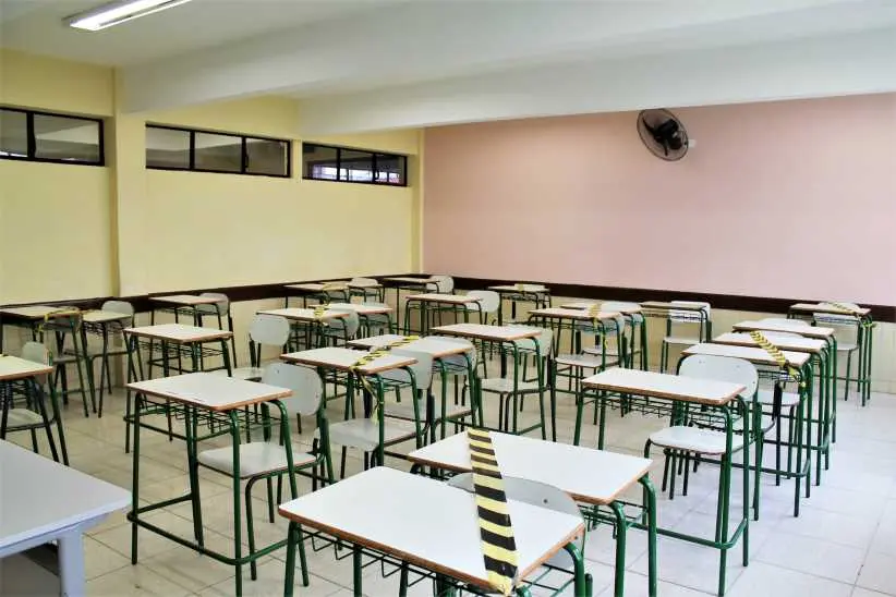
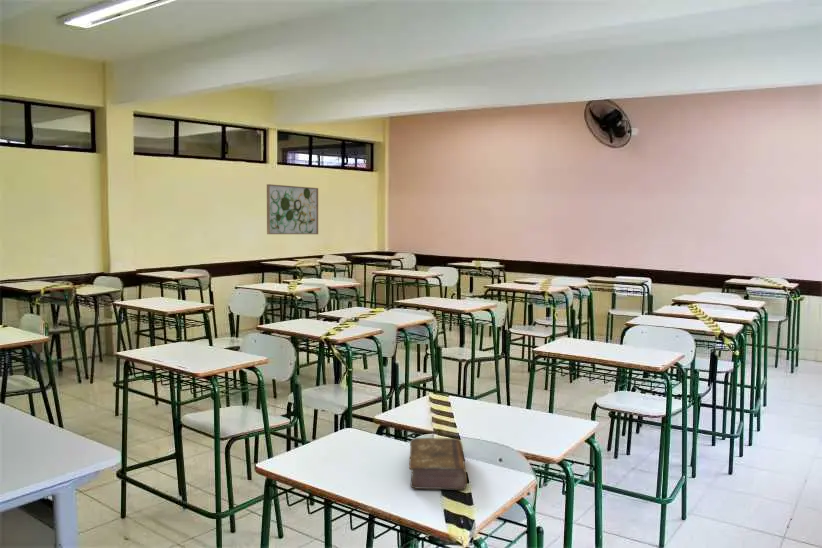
+ book (437, 462)
+ wall art (294, 210)
